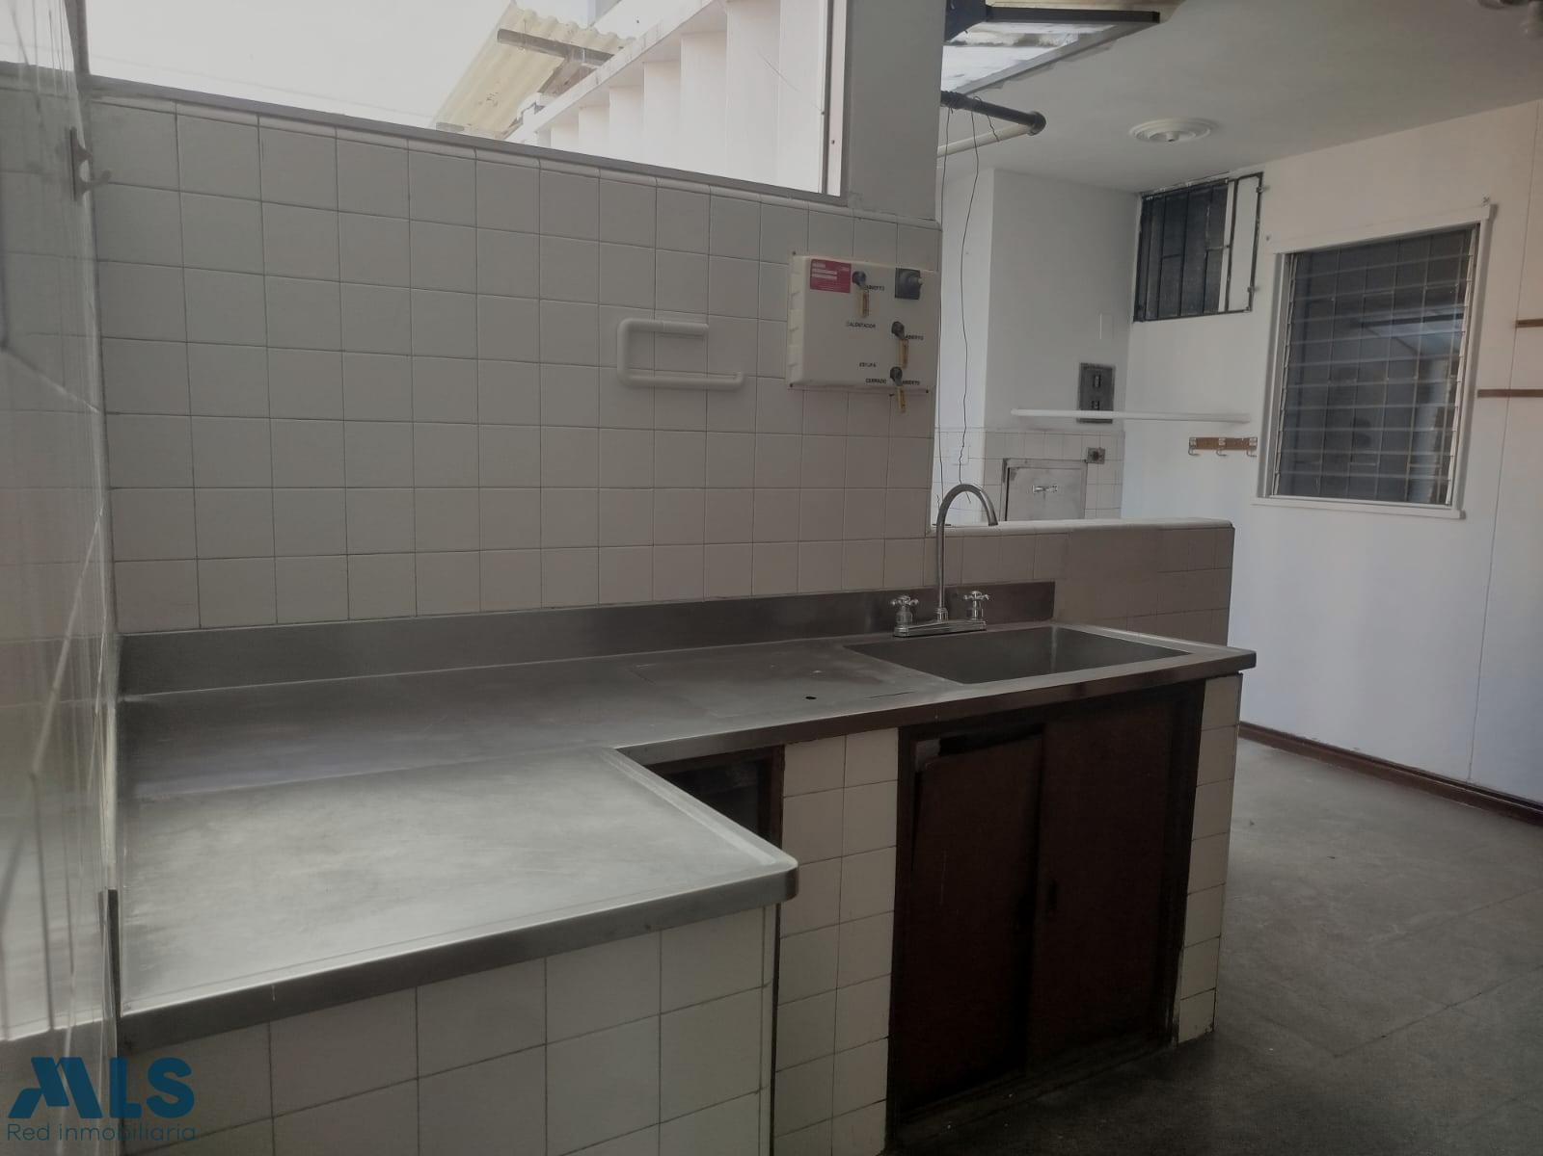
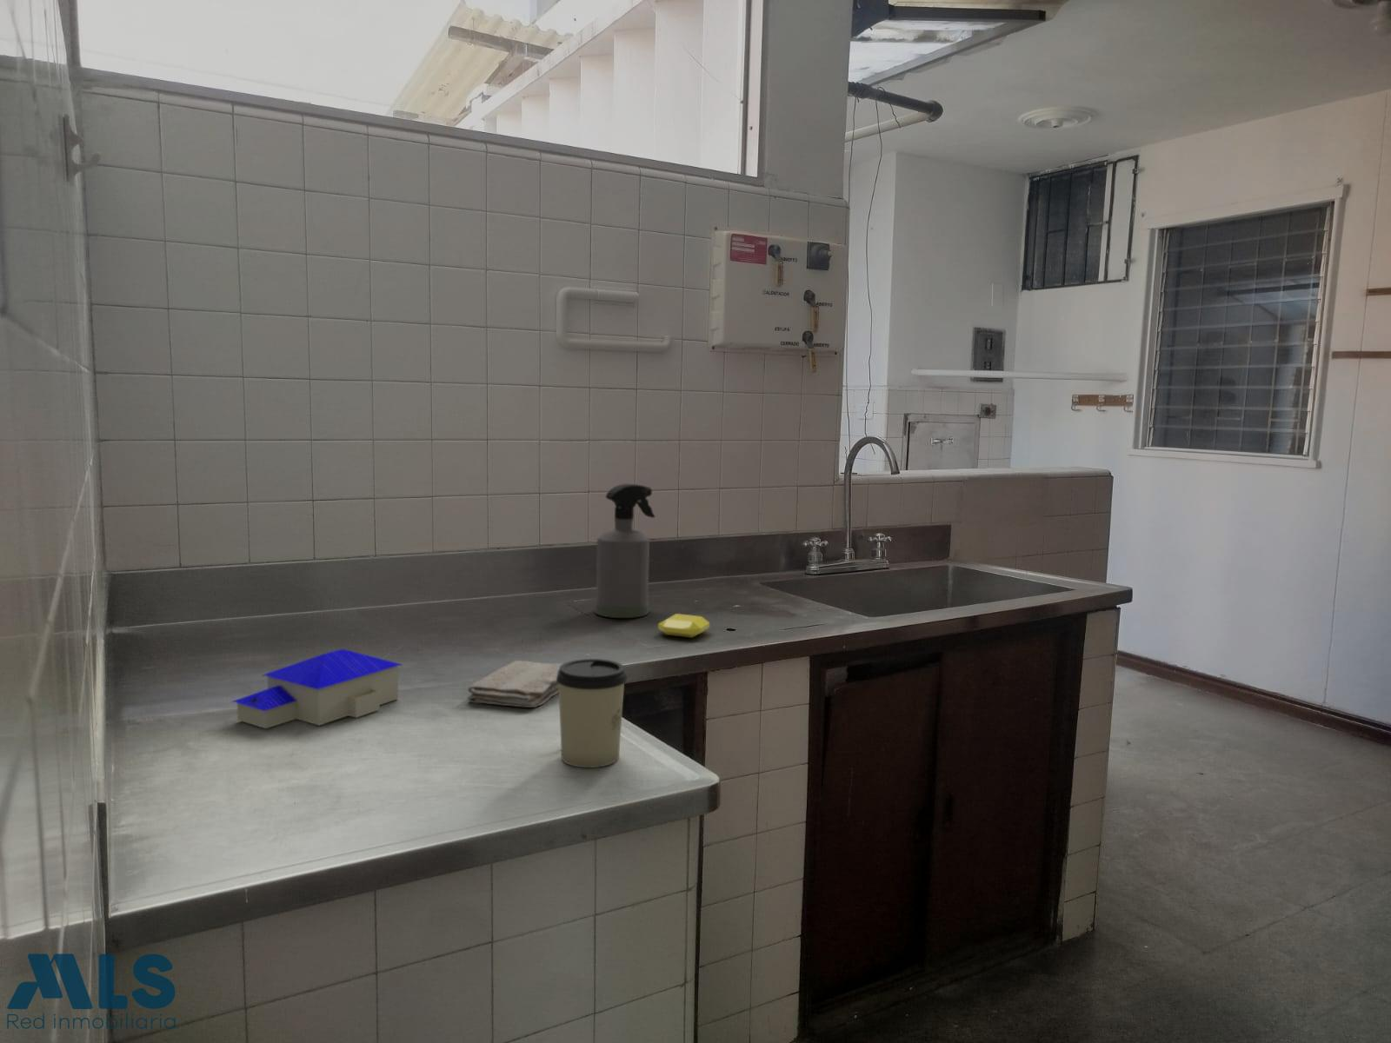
+ spray bottle (626, 548)
+ architectural model (322, 683)
+ washcloth (525, 680)
+ soap bar (683, 624)
+ cup (591, 712)
